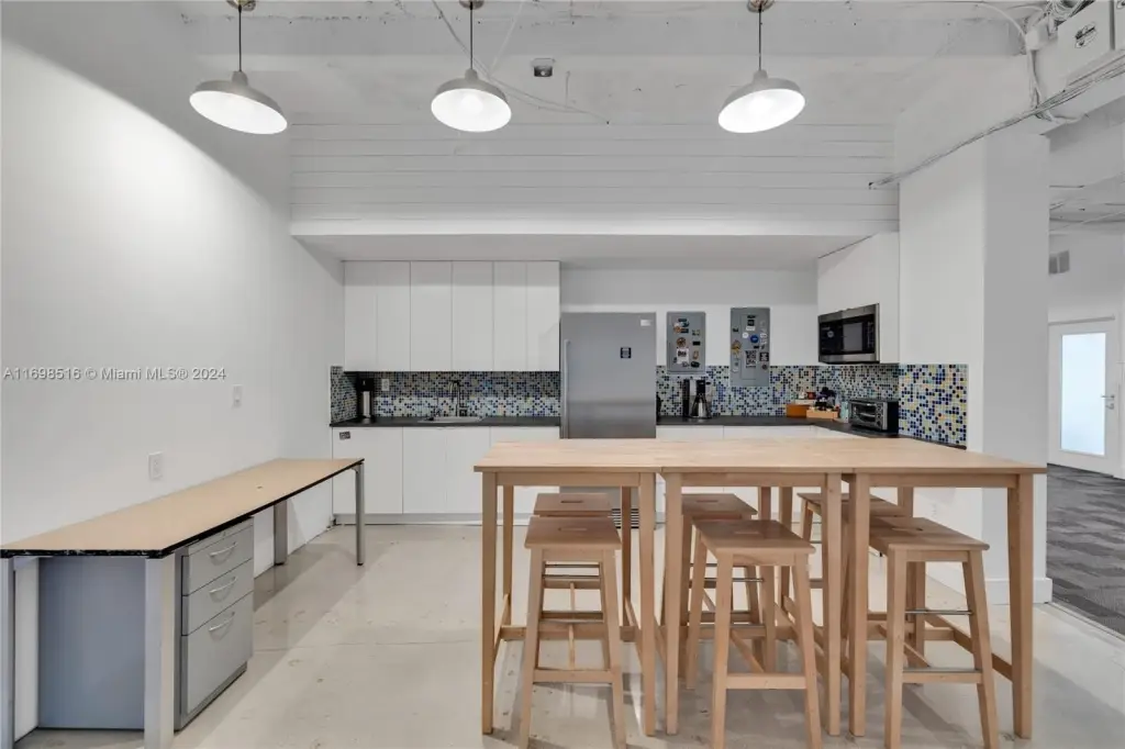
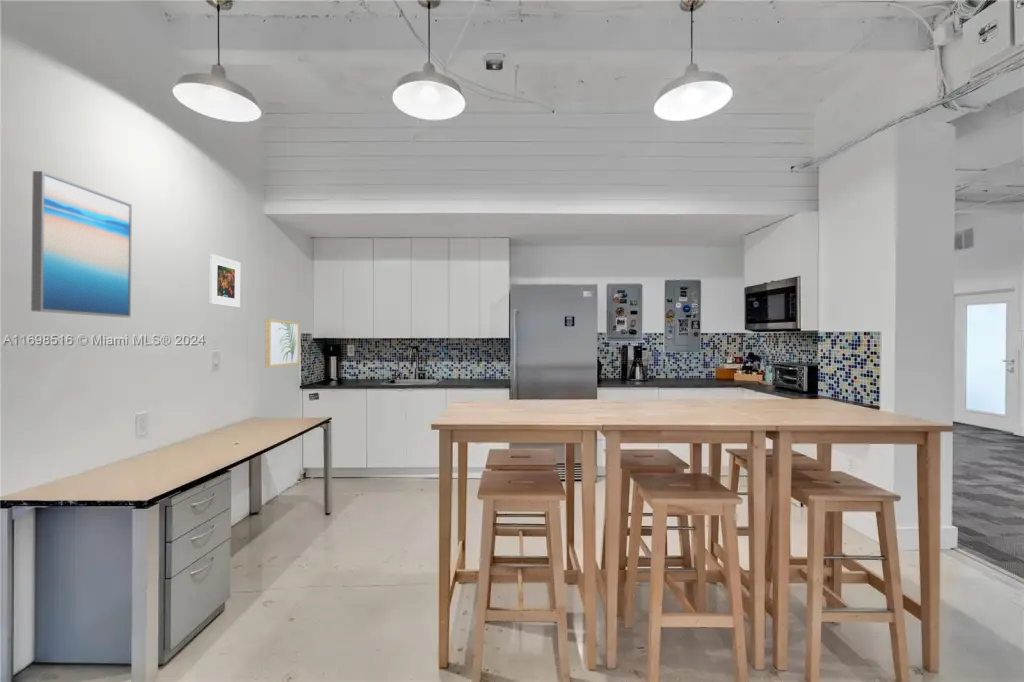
+ wall art (87, 252)
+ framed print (225, 282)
+ wall art (283, 343)
